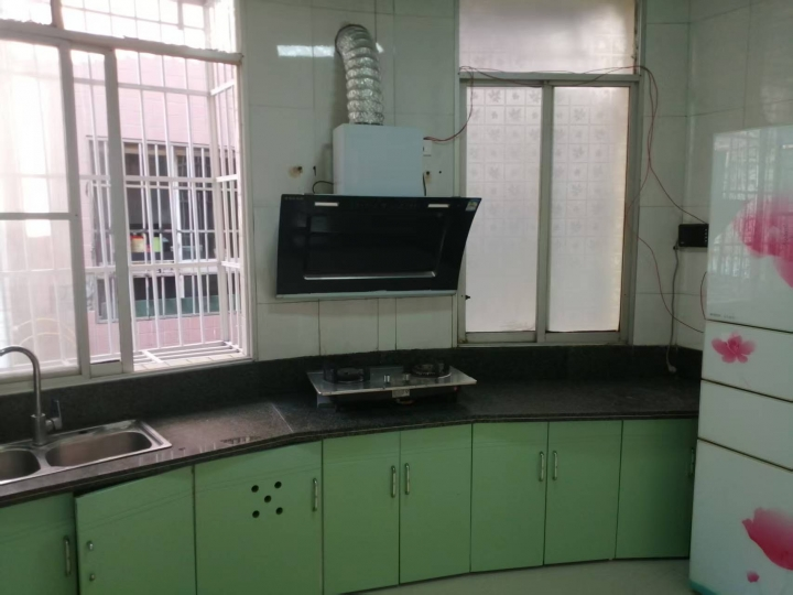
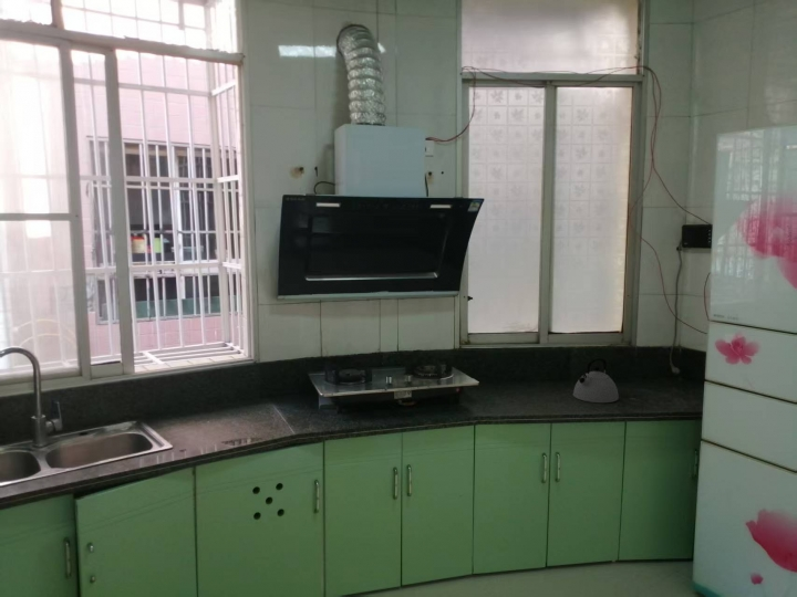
+ kettle (596, 377)
